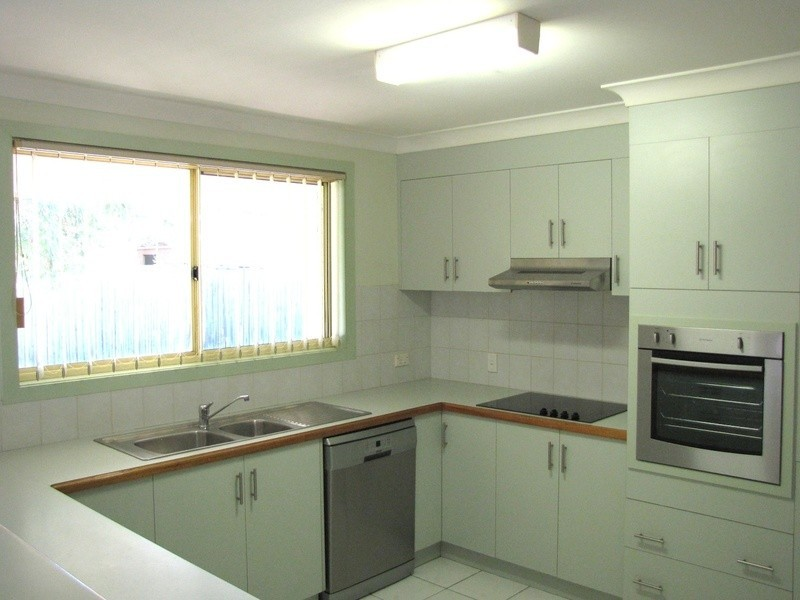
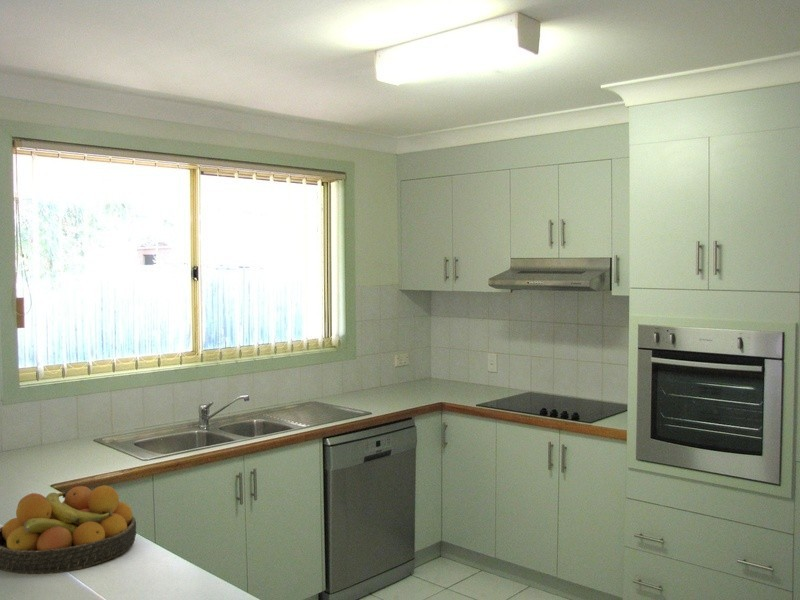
+ fruit bowl (64, 519)
